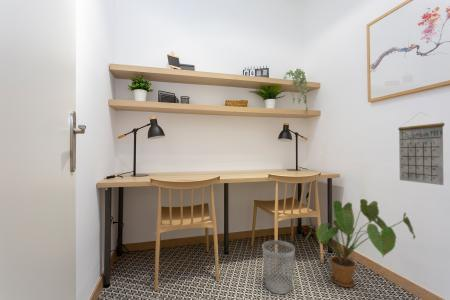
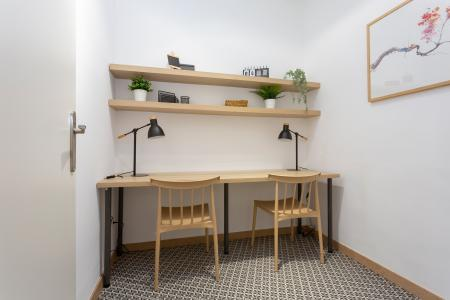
- house plant (356, 242)
- calendar (419, 147)
- wastebasket (278, 266)
